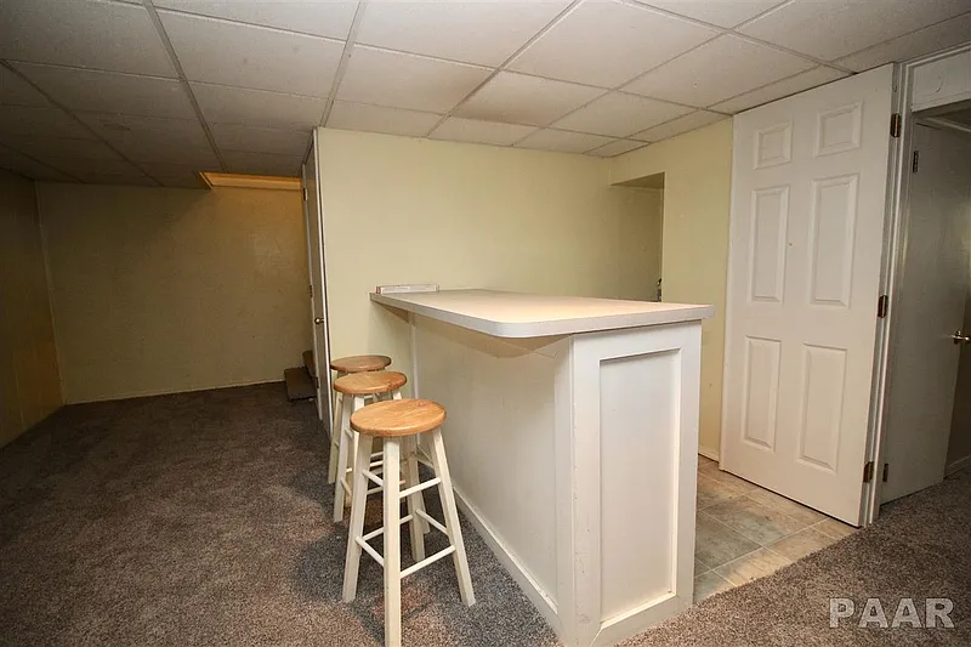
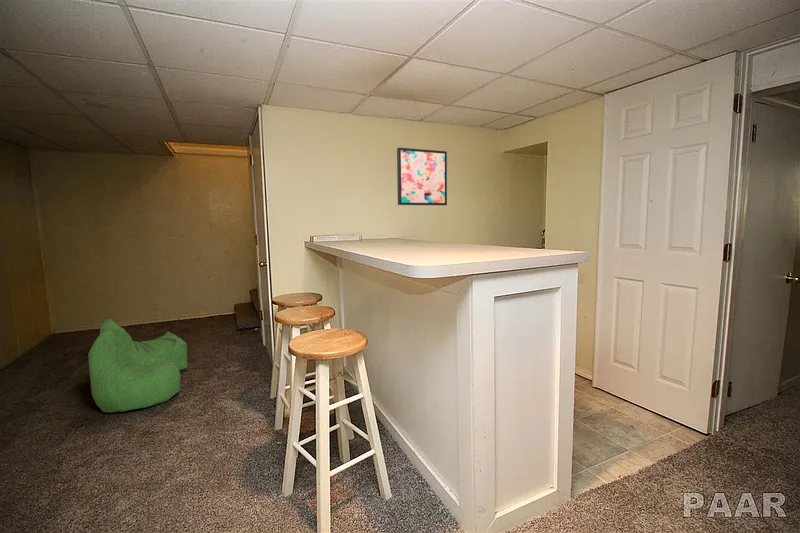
+ wall art (422, 177)
+ bean bag chair (144, 350)
